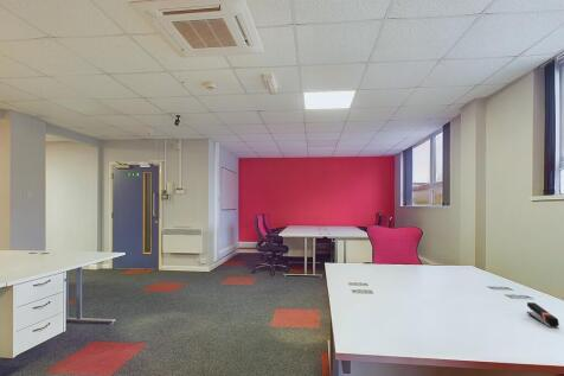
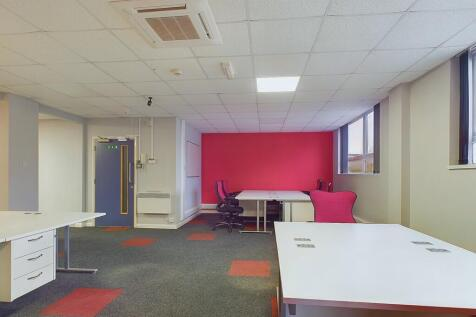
- stapler (541, 314)
